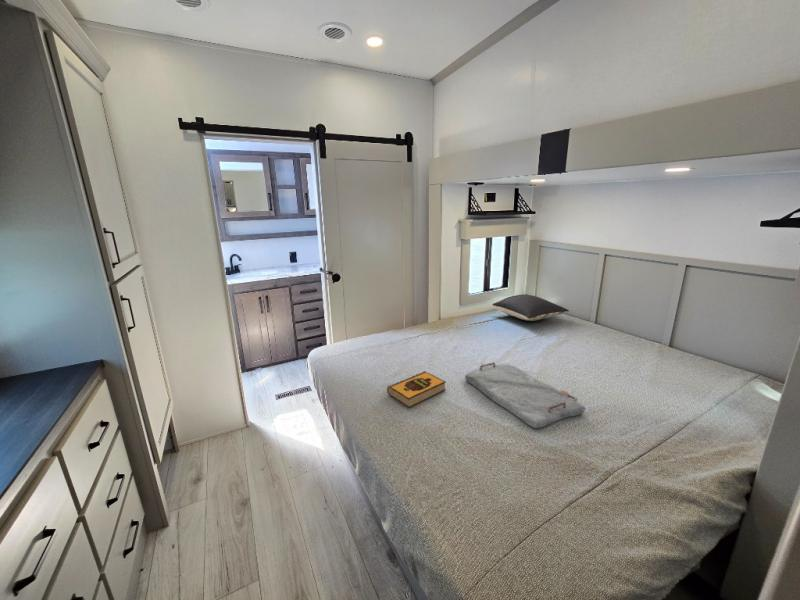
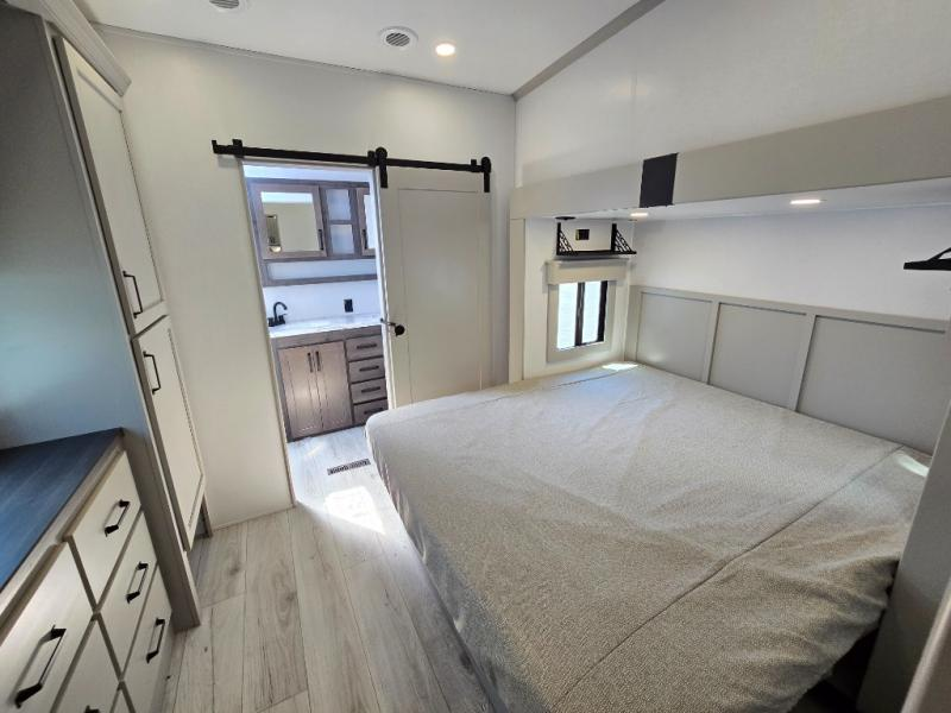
- hardback book (416, 387)
- serving tray (523, 387)
- pillow (529, 307)
